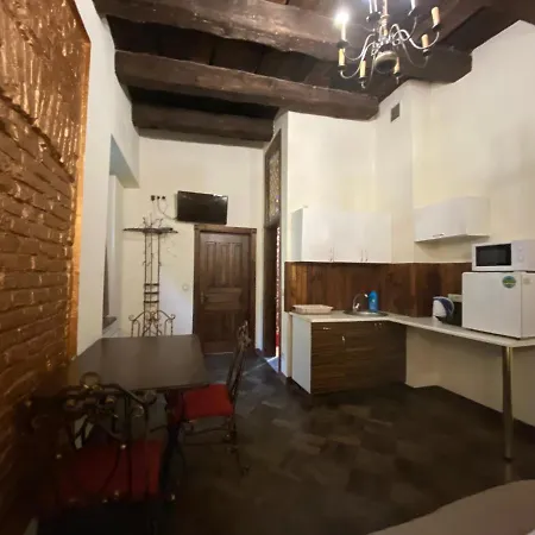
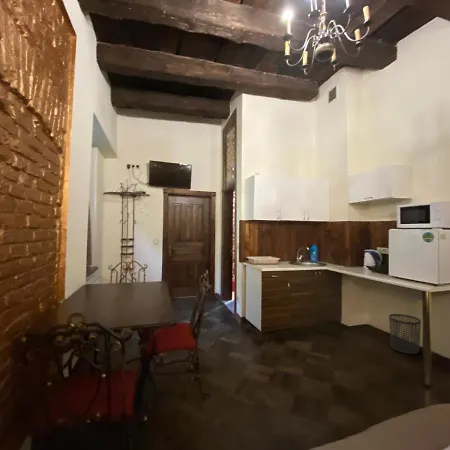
+ waste bin (404, 333)
